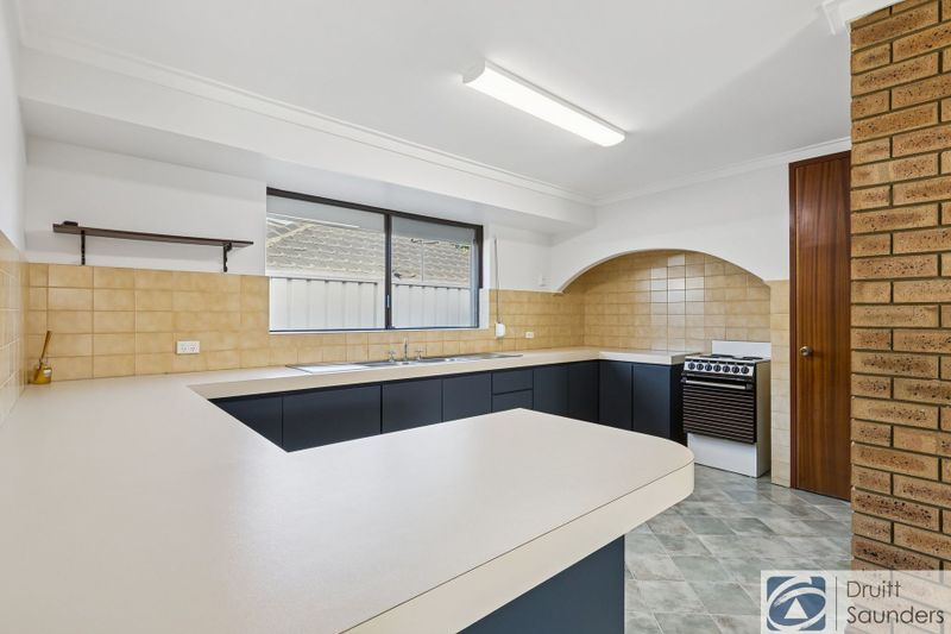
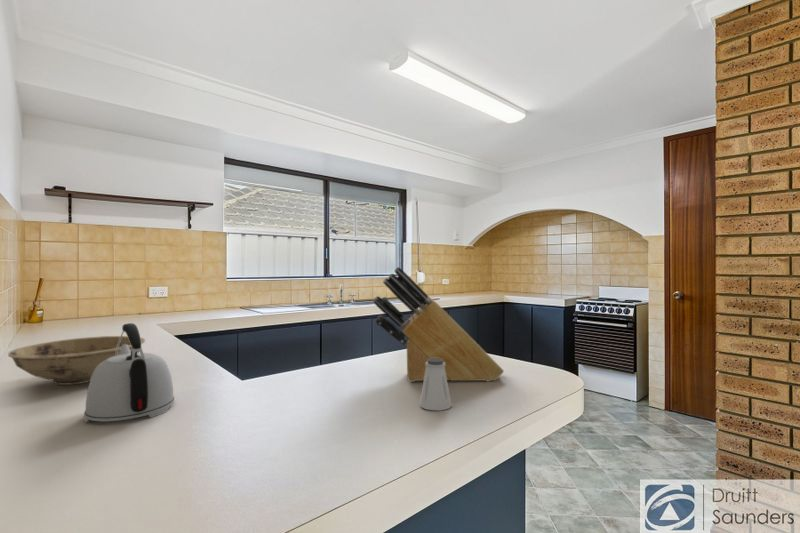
+ bowl (82, 361)
+ kettle (131, 367)
+ knife block (436, 321)
+ saltshaker (435, 382)
